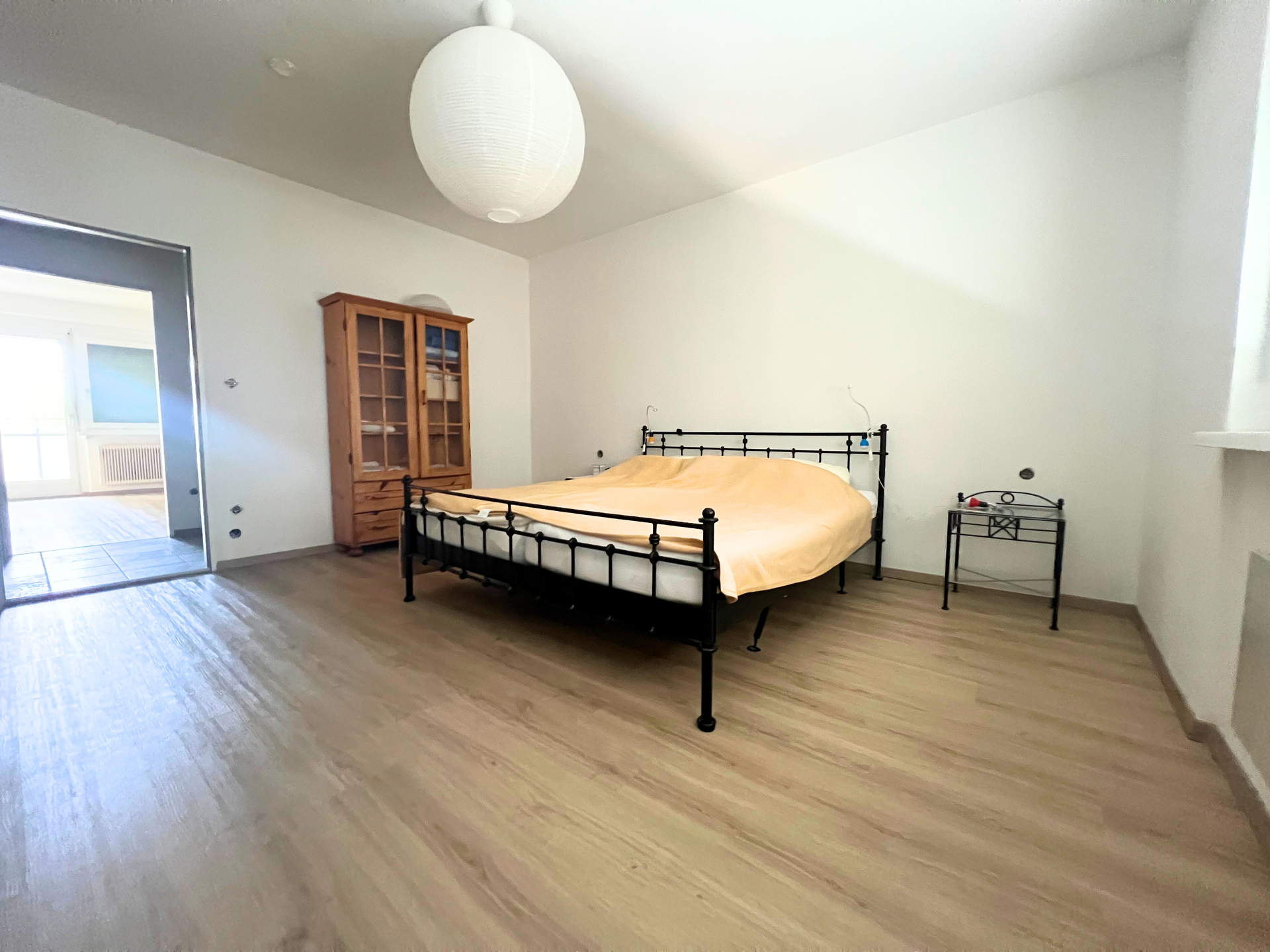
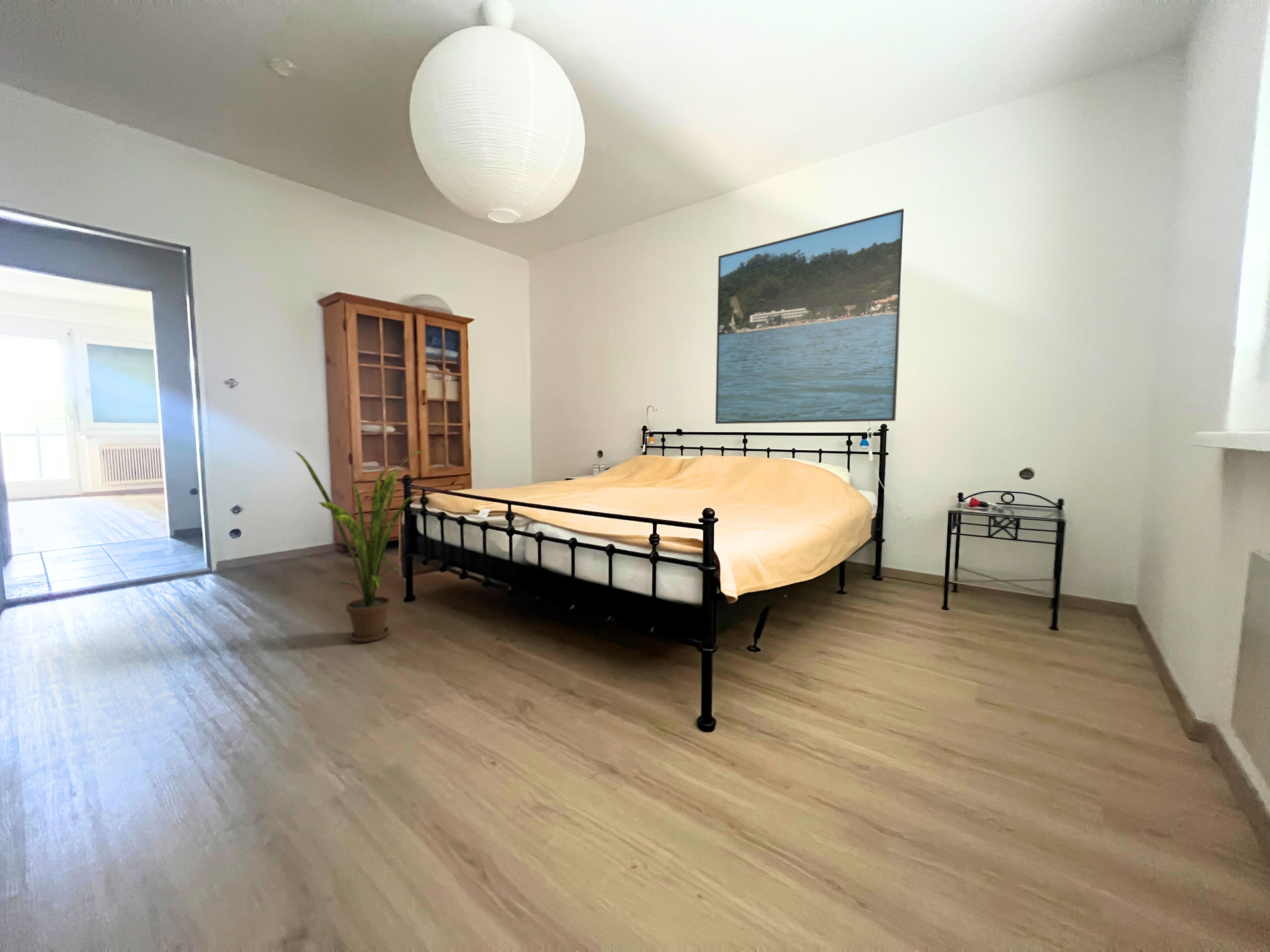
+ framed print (798, 330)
+ house plant (378, 543)
